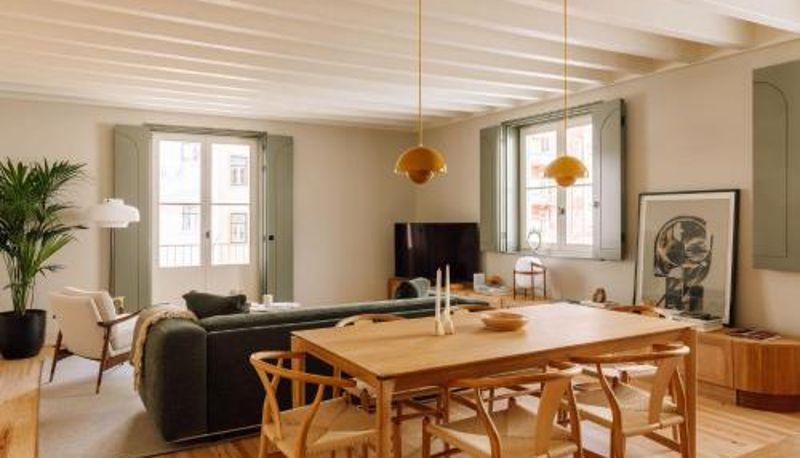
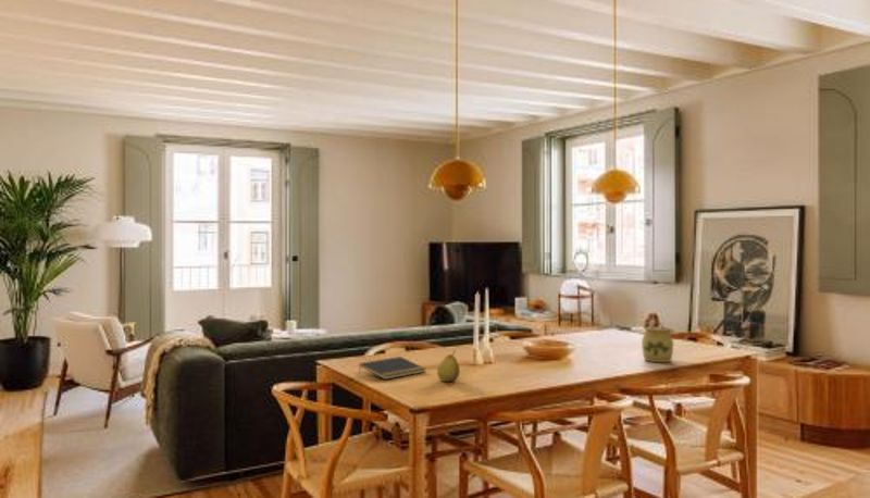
+ fruit (448, 365)
+ jar (657, 340)
+ notepad (393, 366)
